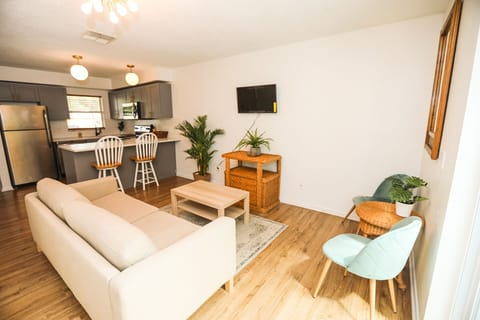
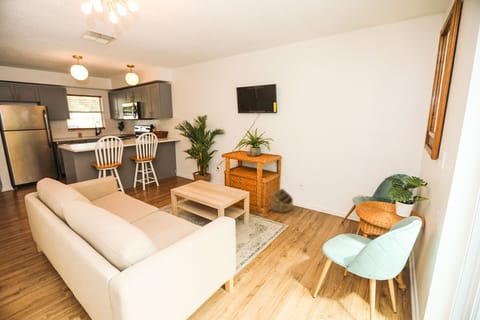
+ basket (283, 200)
